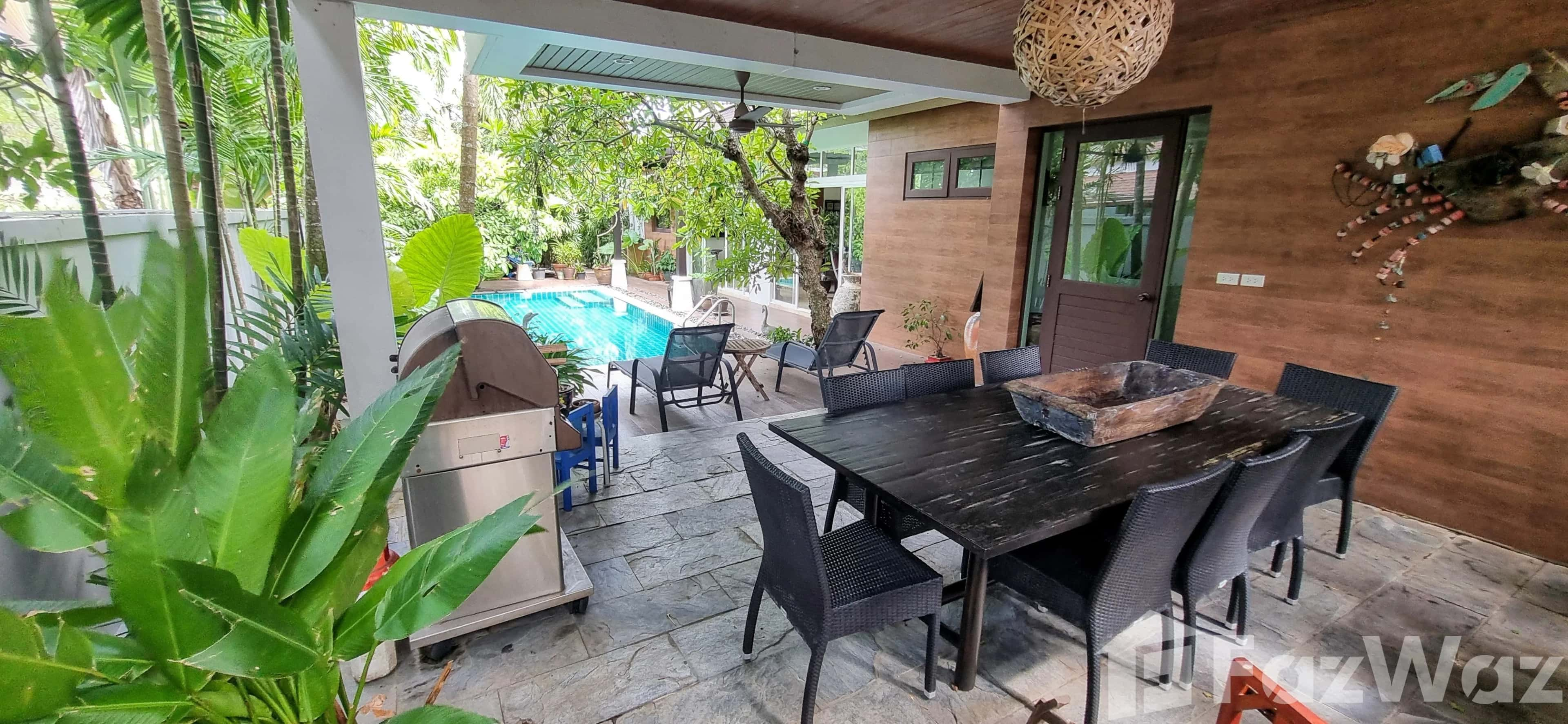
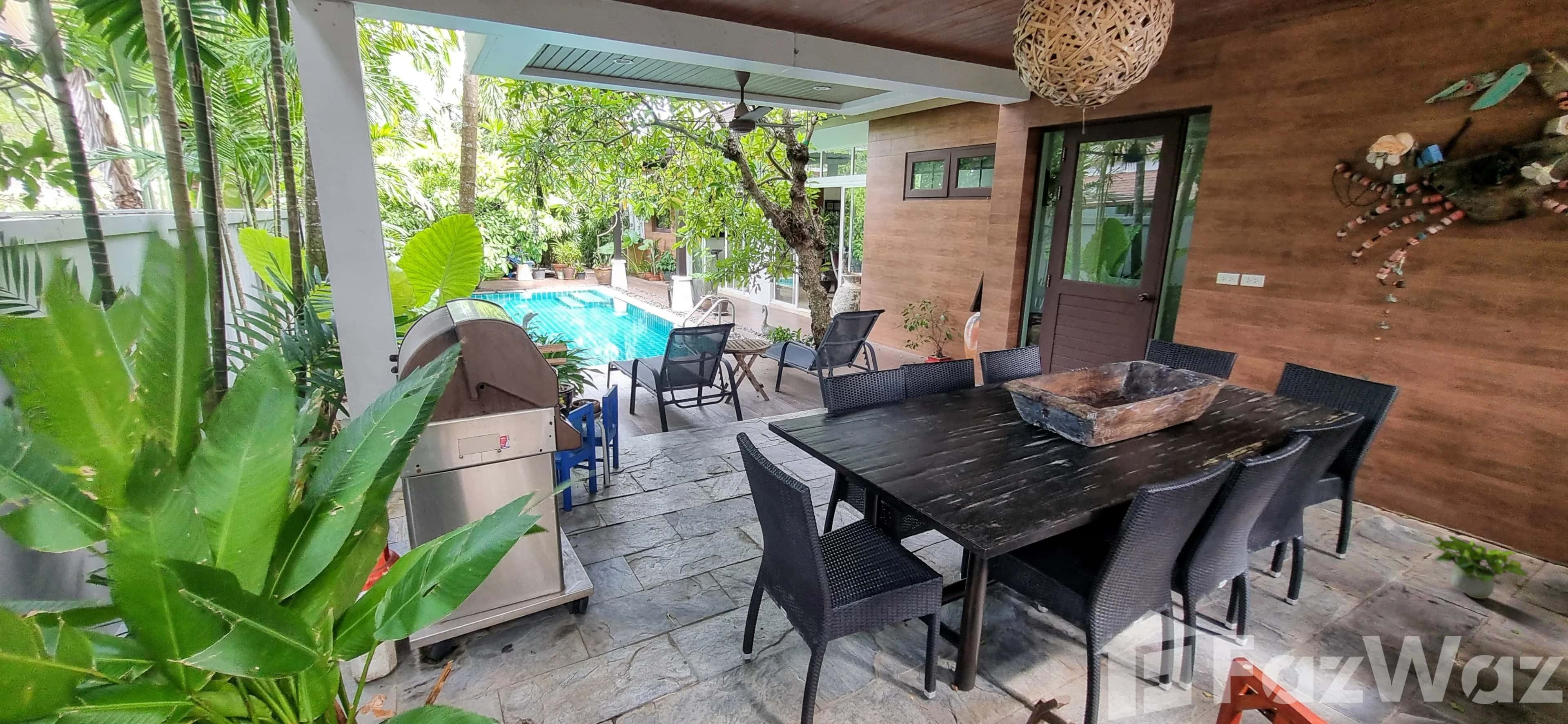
+ potted plant (1470, 566)
